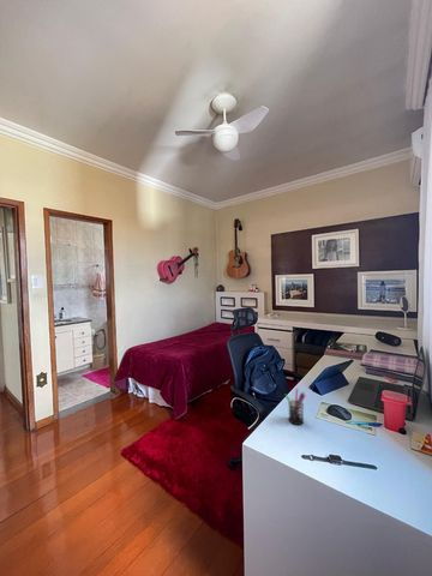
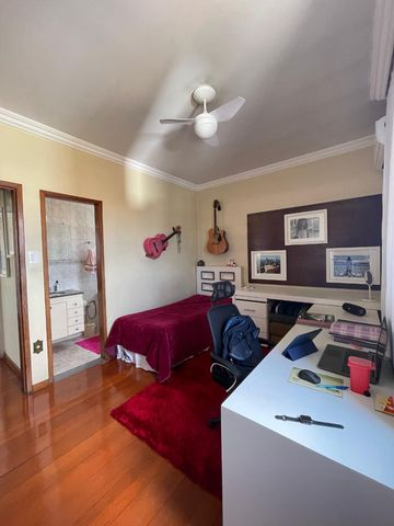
- pen holder (294, 404)
